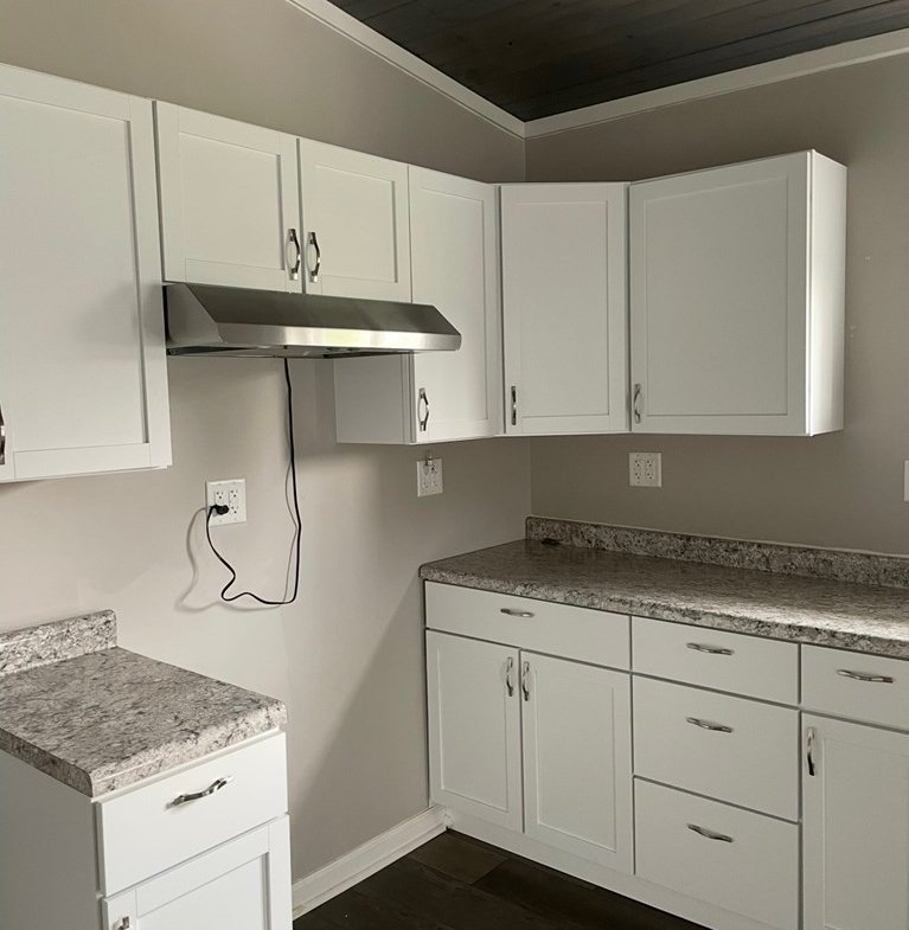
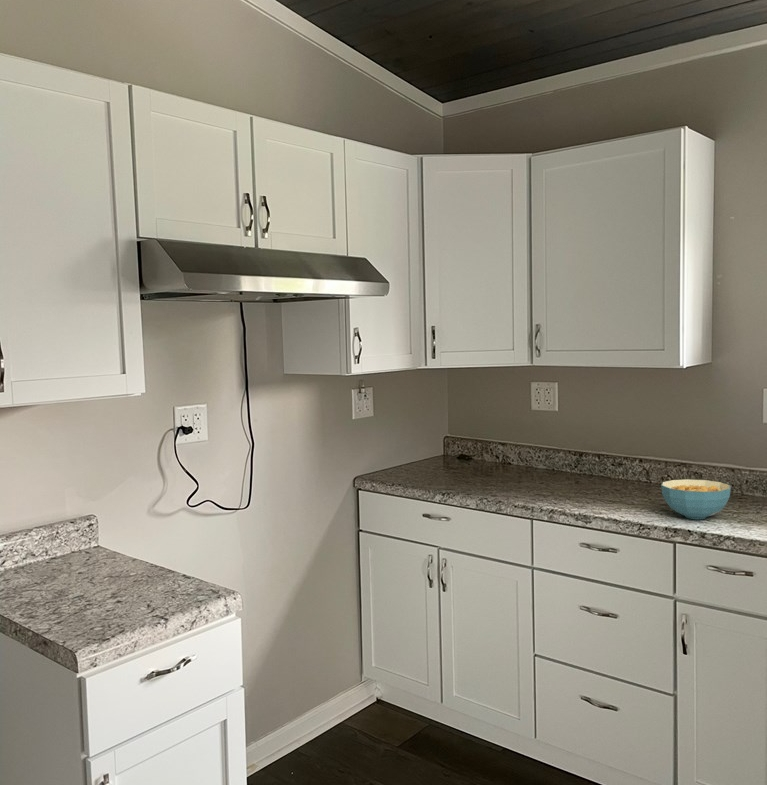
+ cereal bowl (695, 501)
